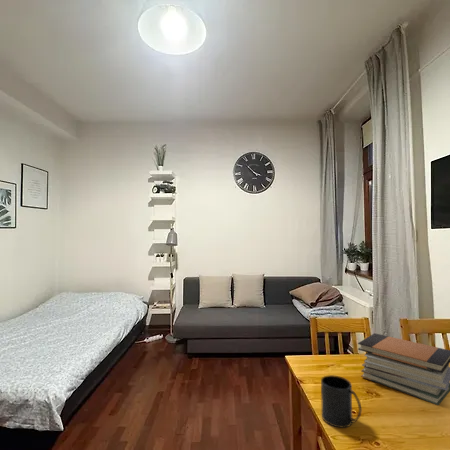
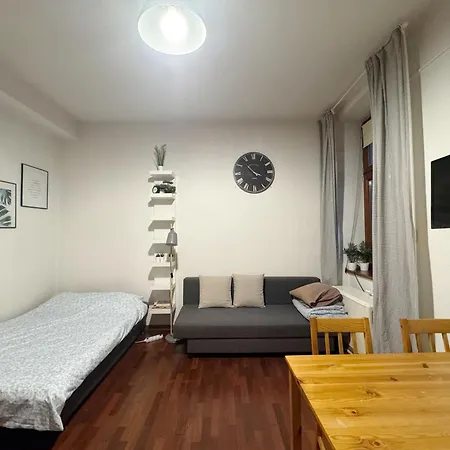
- mug (341, 402)
- book stack (404, 365)
